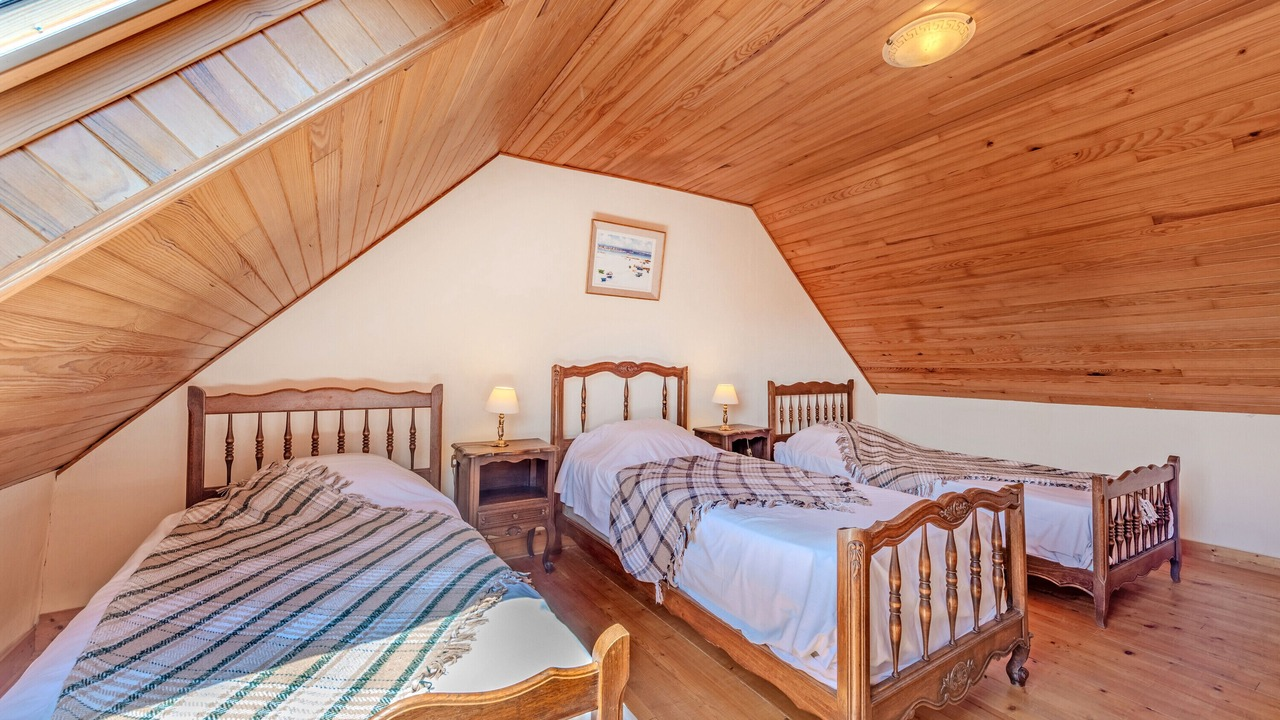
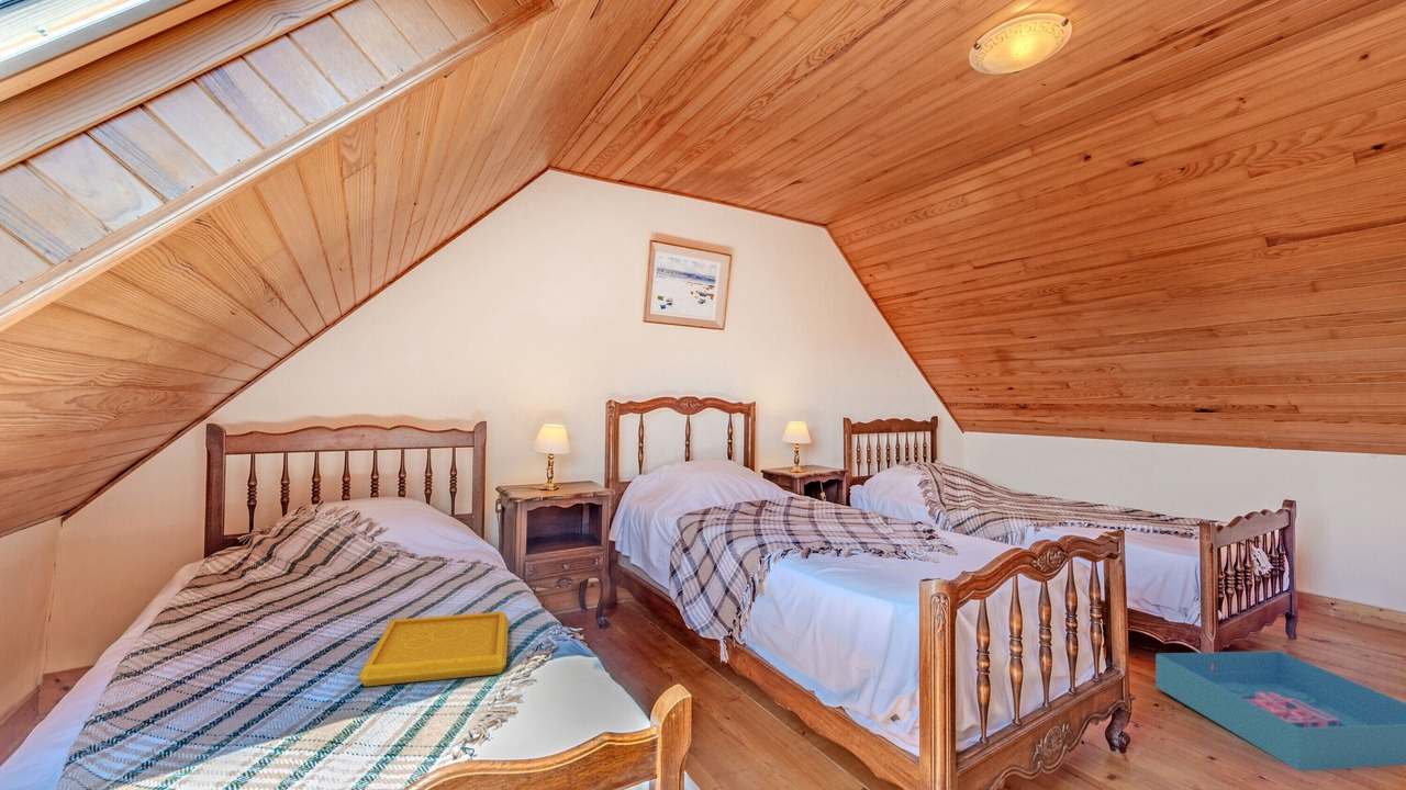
+ serving tray (442, 644)
+ storage bin (1287, 702)
